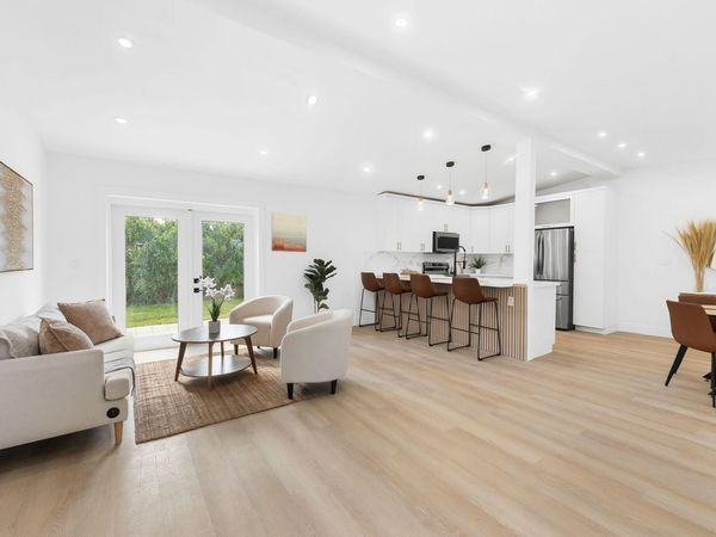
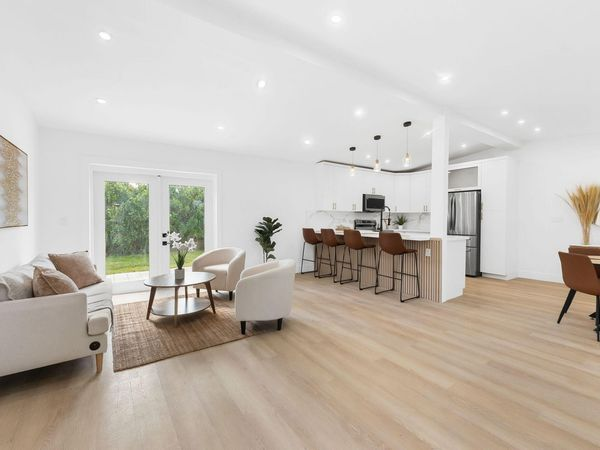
- wall art (289, 233)
